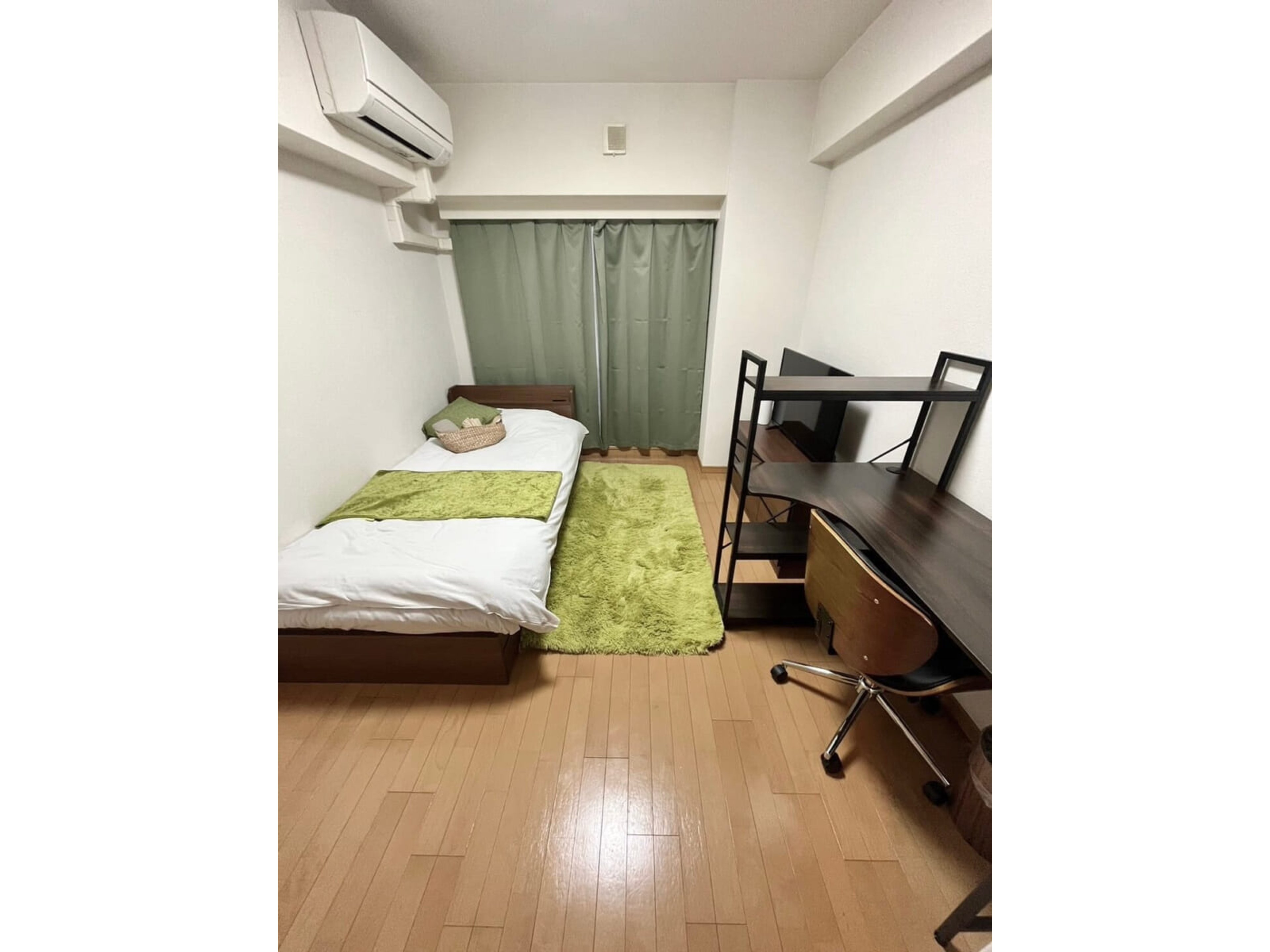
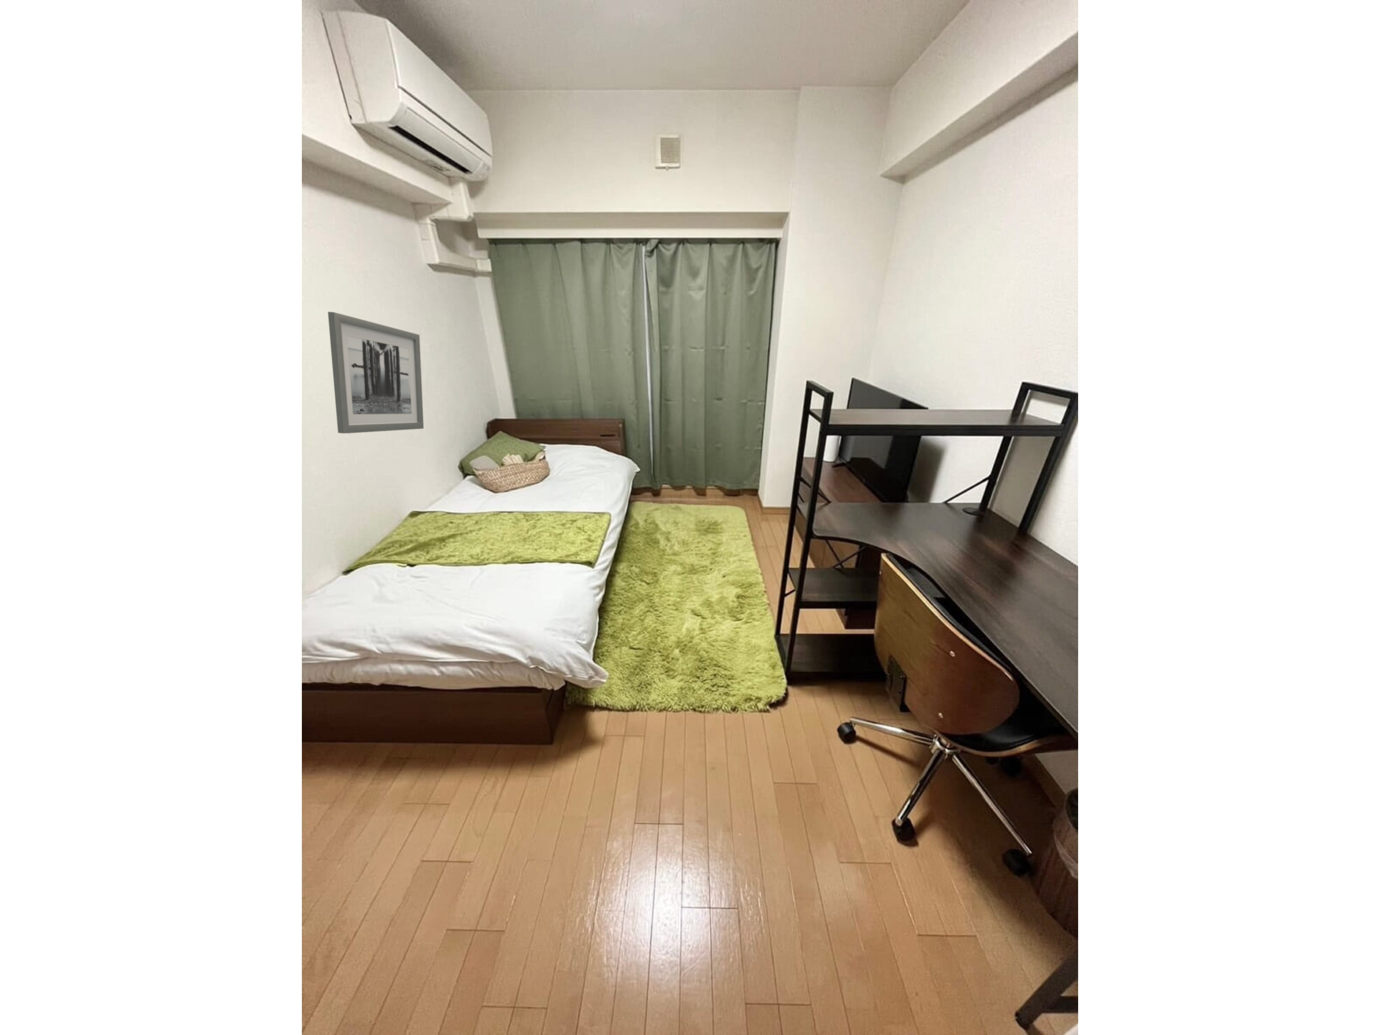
+ wall art (382, 378)
